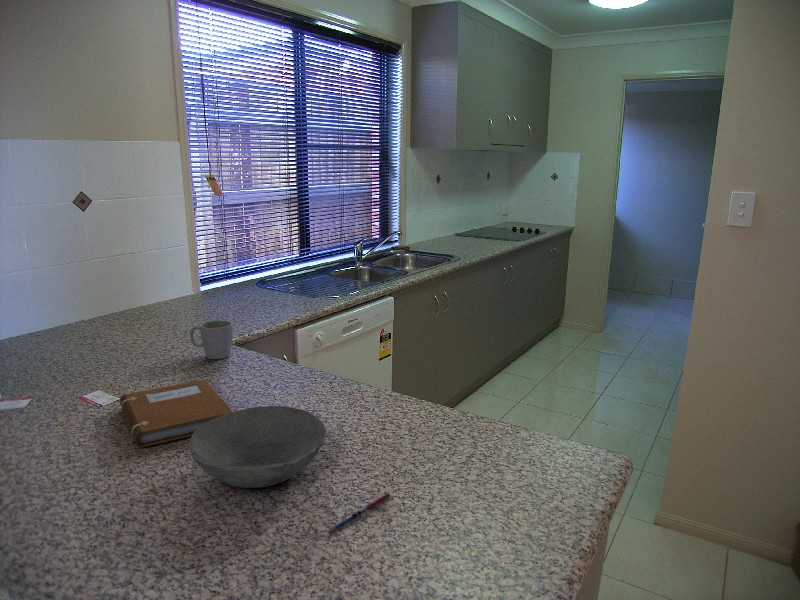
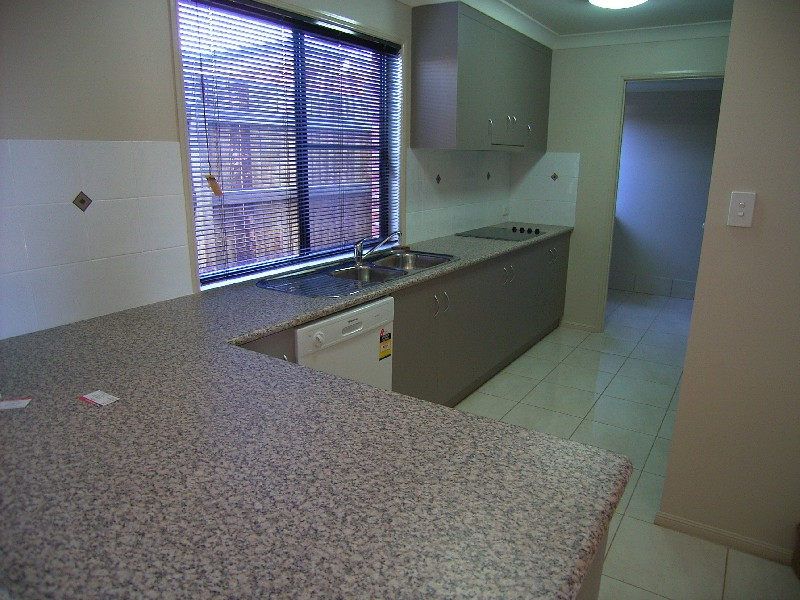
- pen (360, 511)
- bowl (260, 452)
- mug (211, 339)
- notebook (173, 409)
